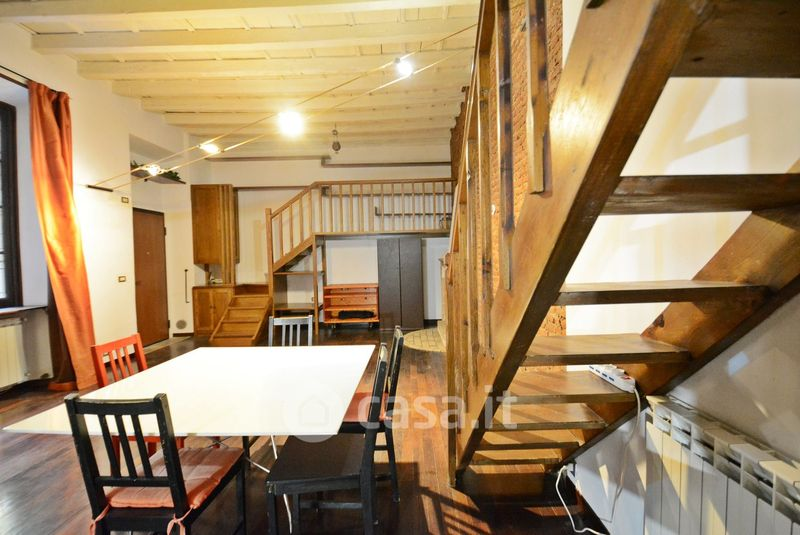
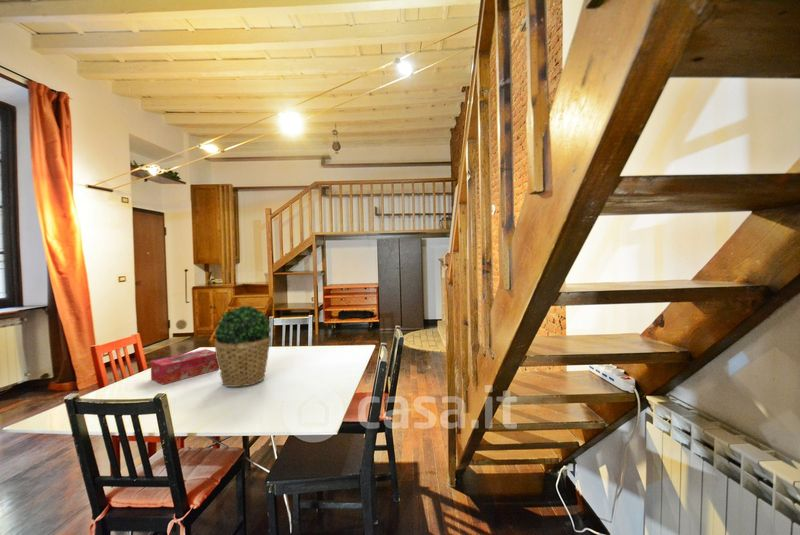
+ potted plant (243, 343)
+ tissue box (186, 365)
